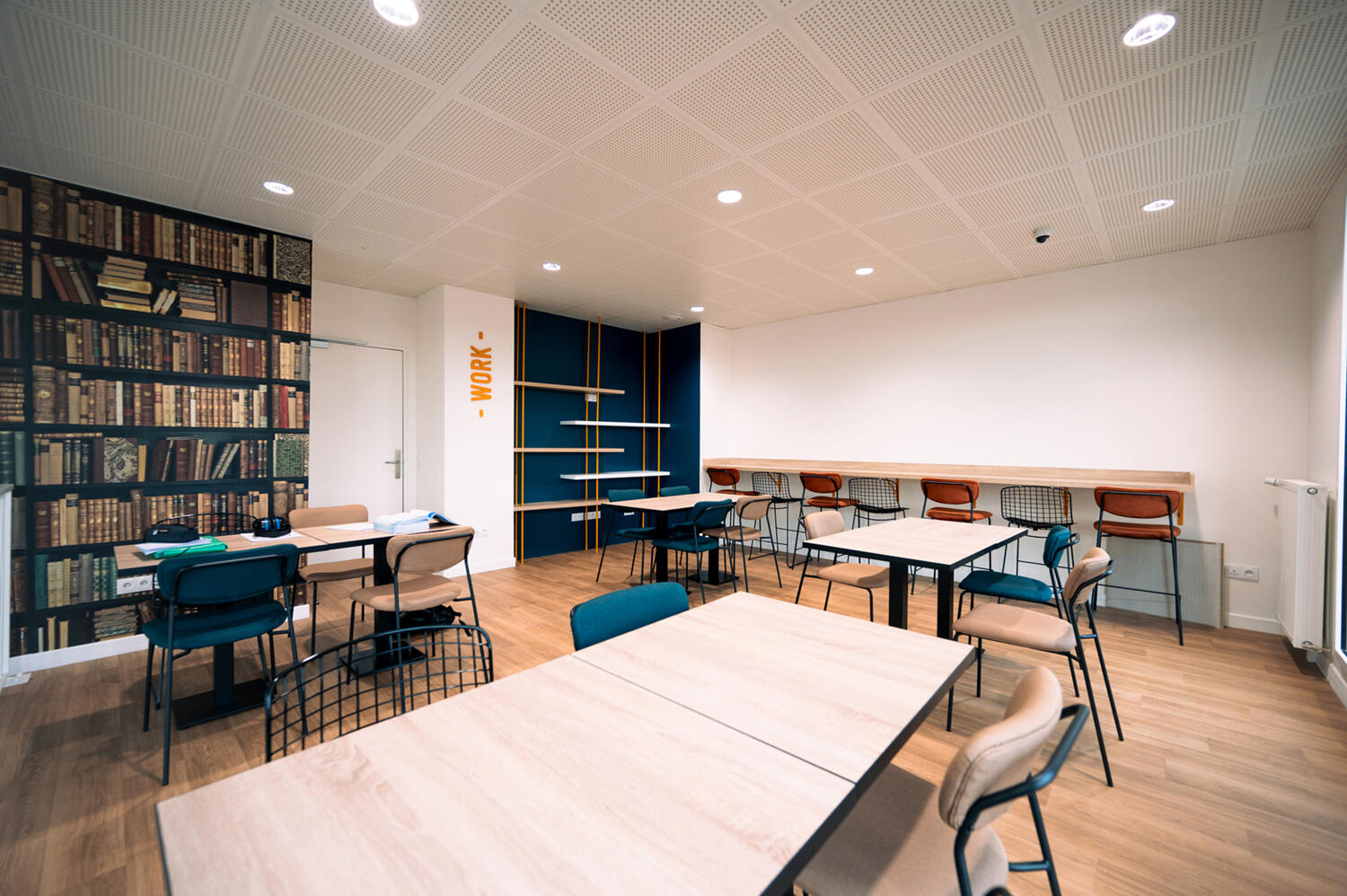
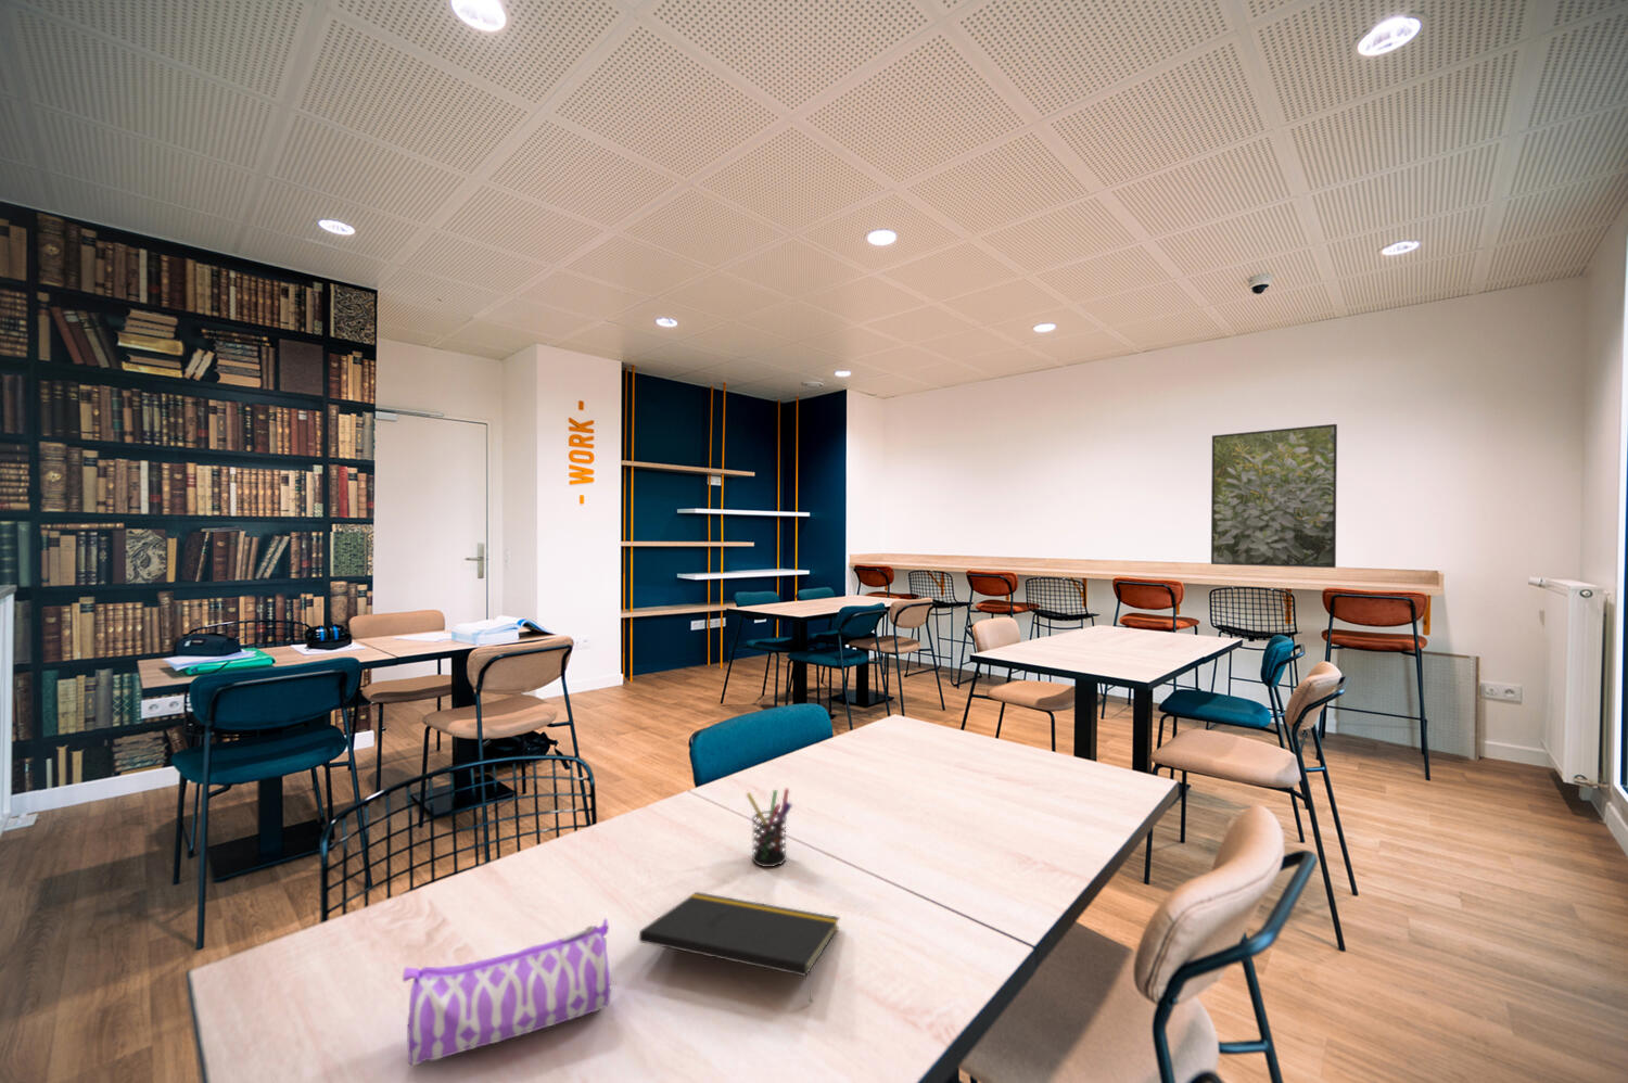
+ notepad (743, 929)
+ pen holder (771, 822)
+ pencil case (516, 986)
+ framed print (1270, 498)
